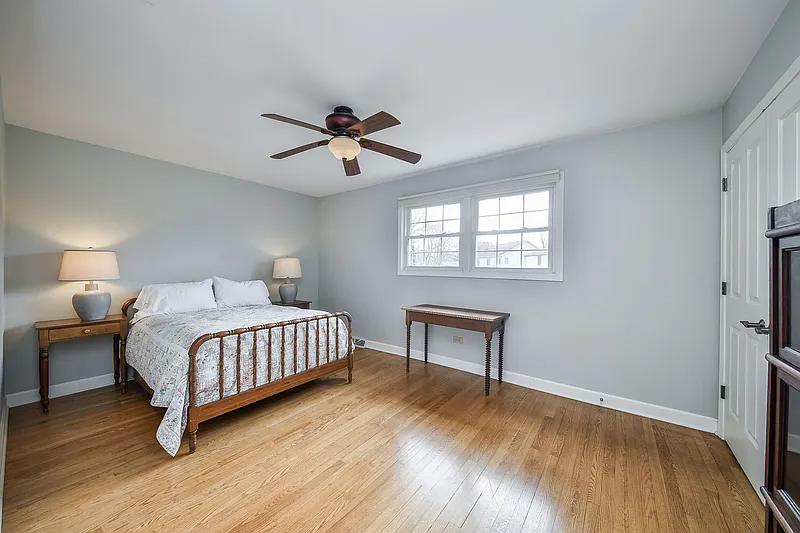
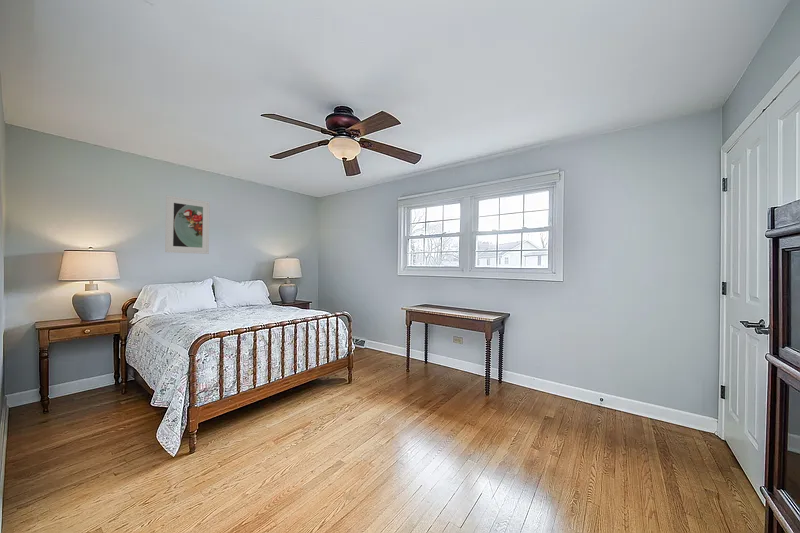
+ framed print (188, 225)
